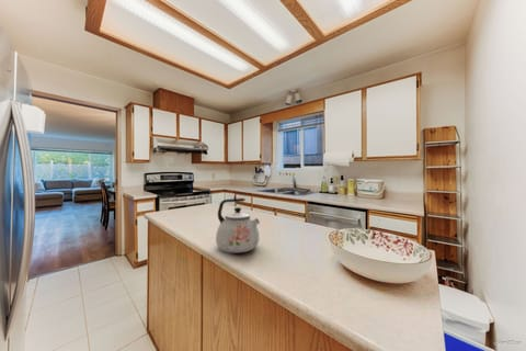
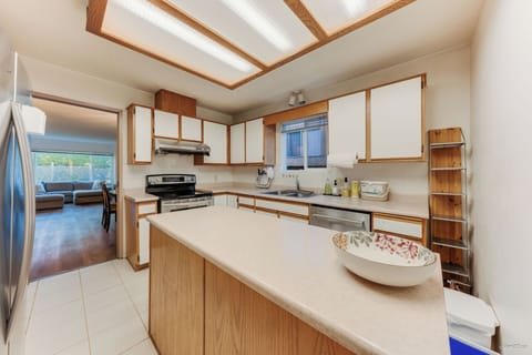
- kettle (238, 223)
